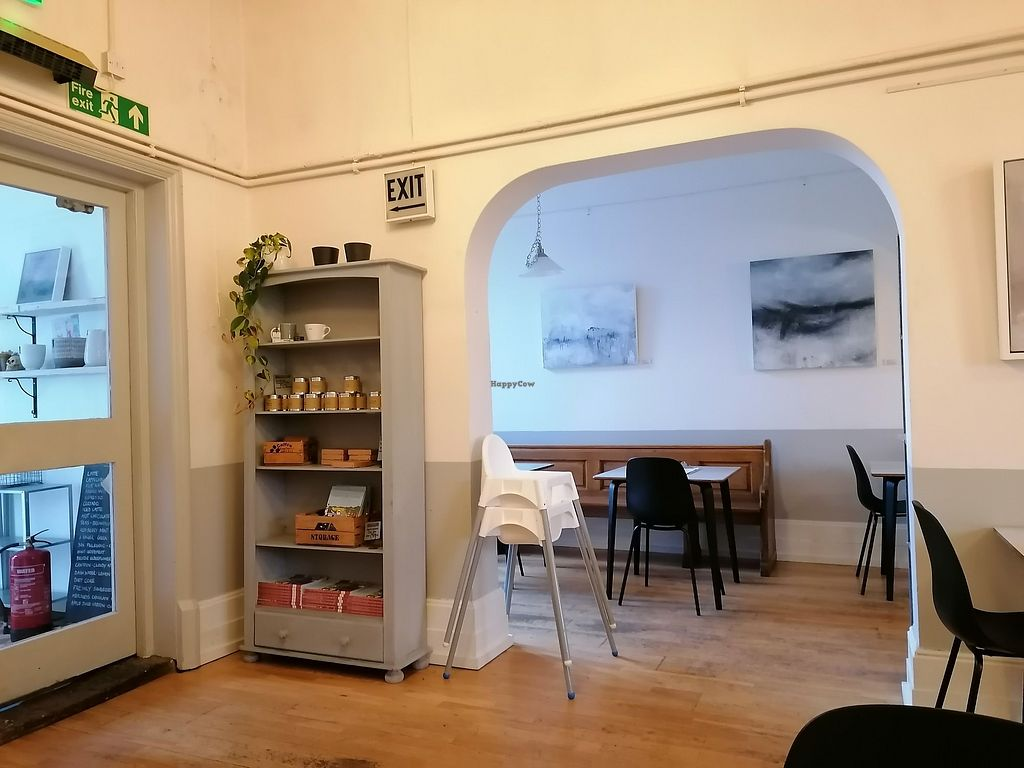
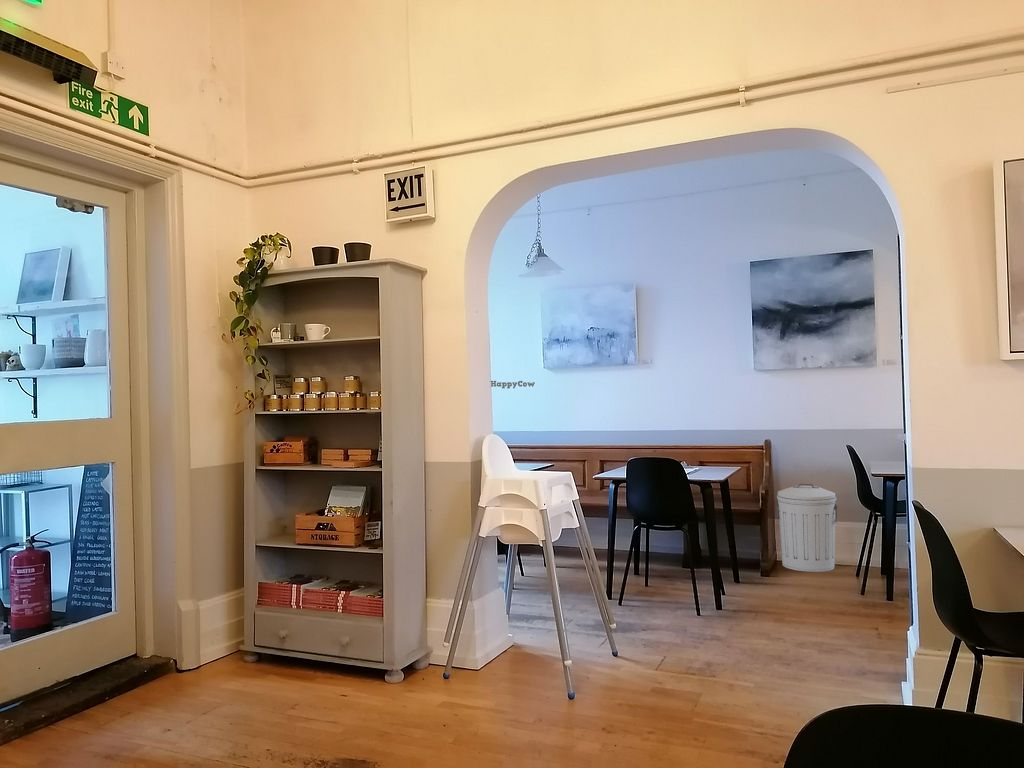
+ trash can (806, 524)
